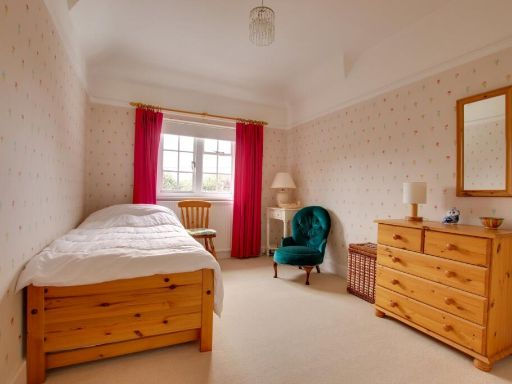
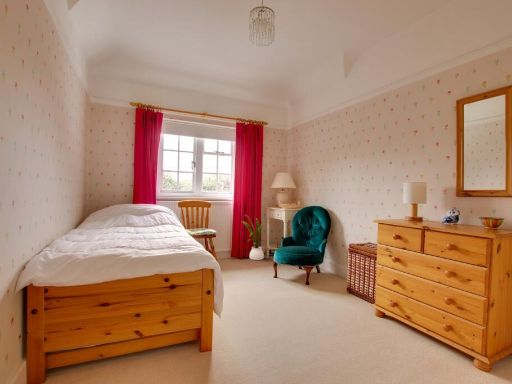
+ house plant (255, 236)
